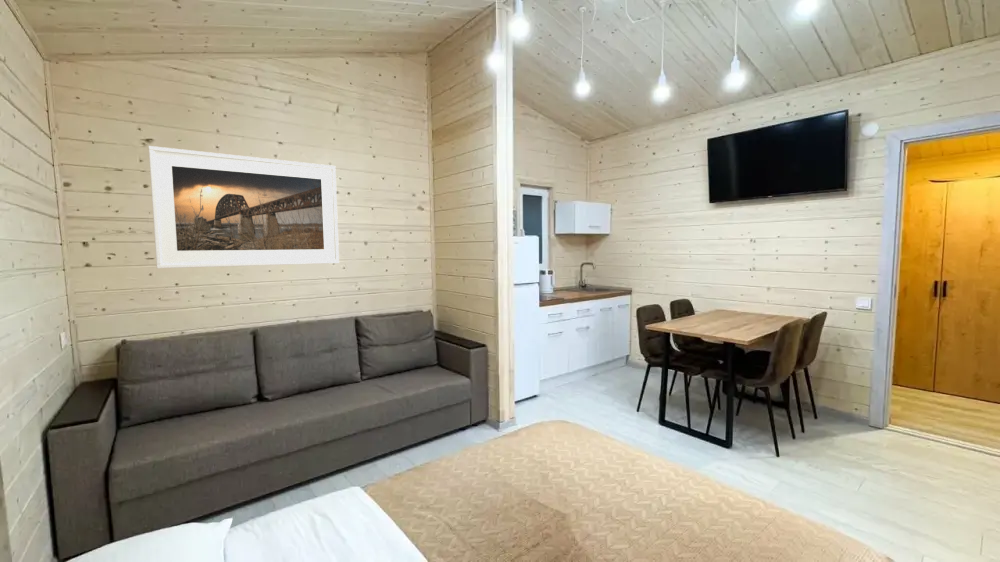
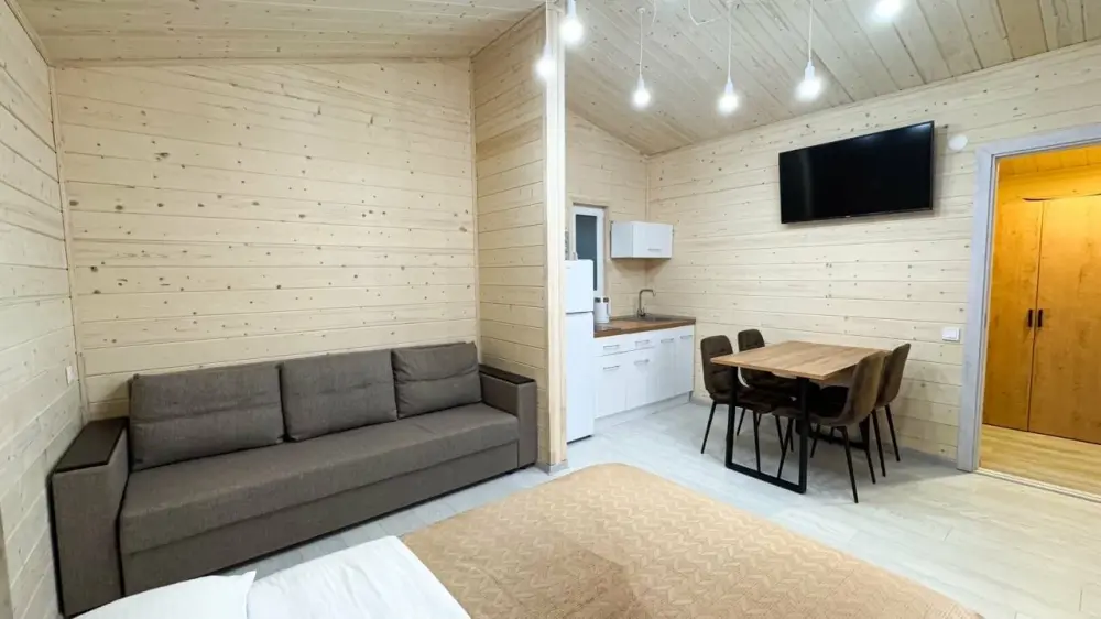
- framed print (255, 211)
